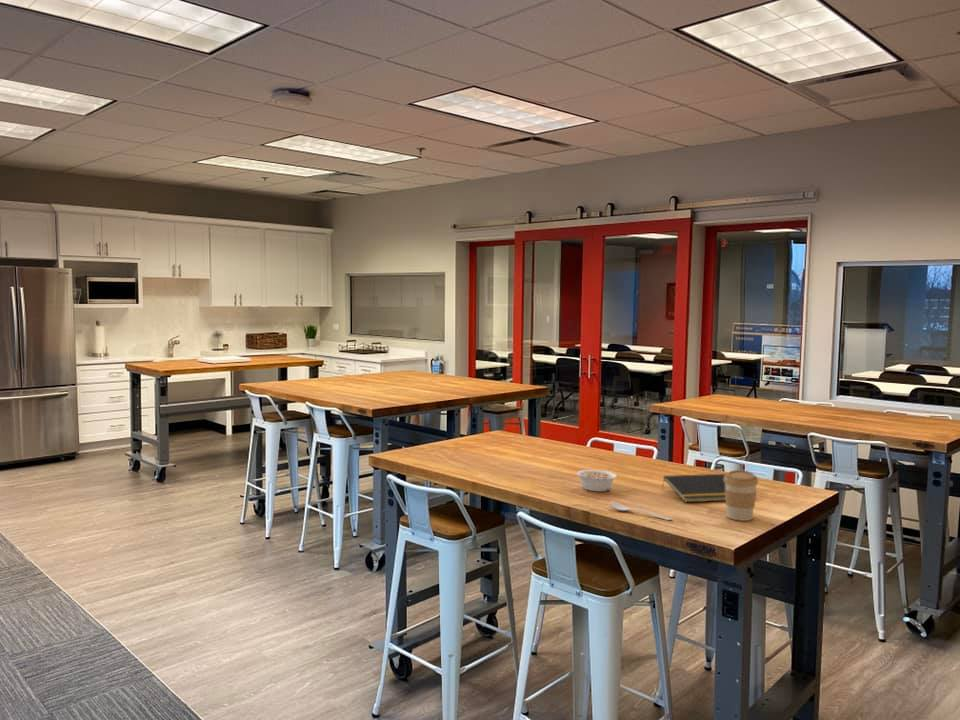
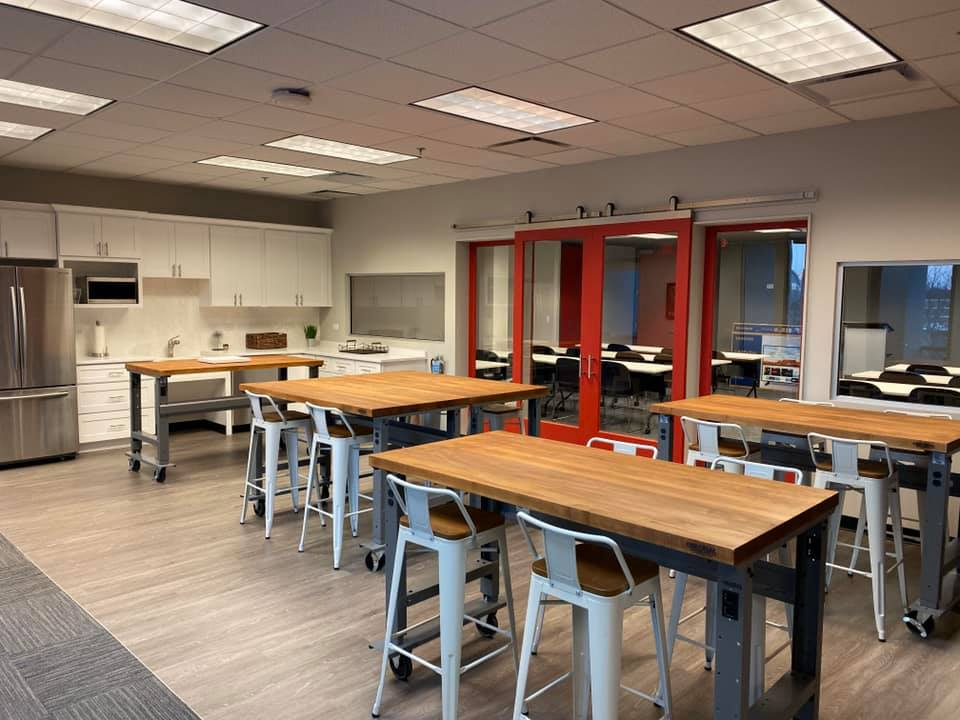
- legume (597, 480)
- spoon (640, 510)
- coffee cup (740, 494)
- notepad (707, 487)
